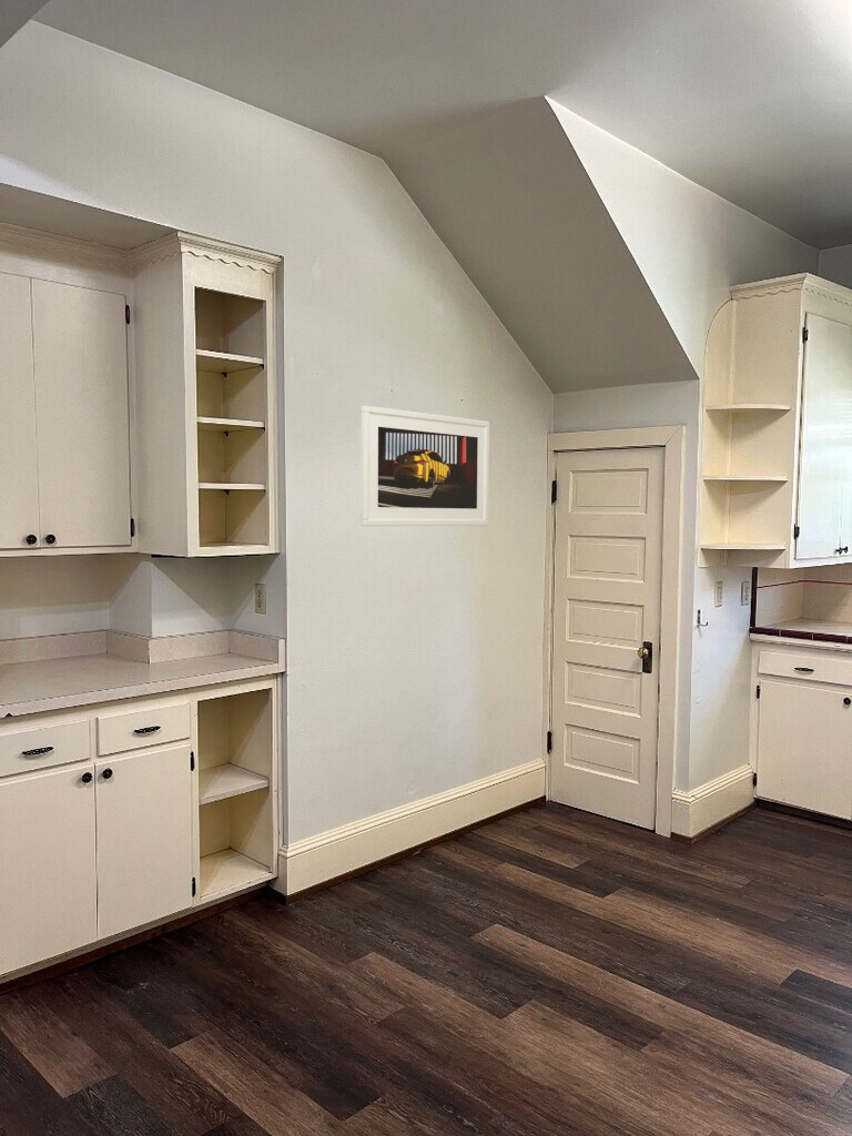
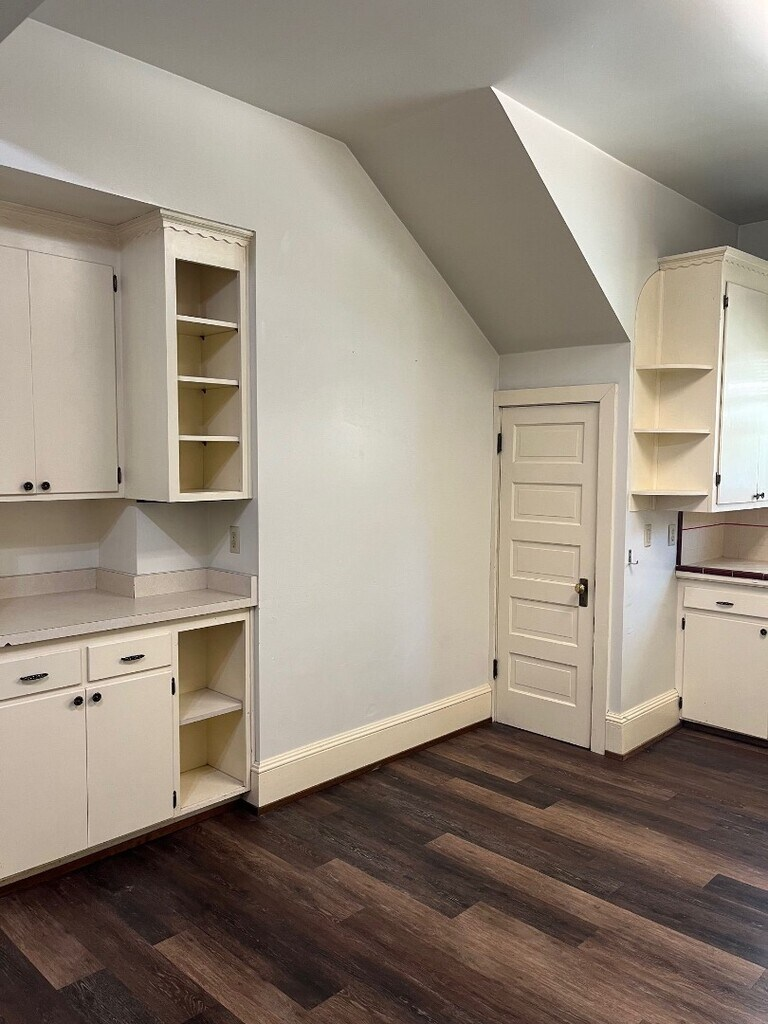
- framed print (429, 469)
